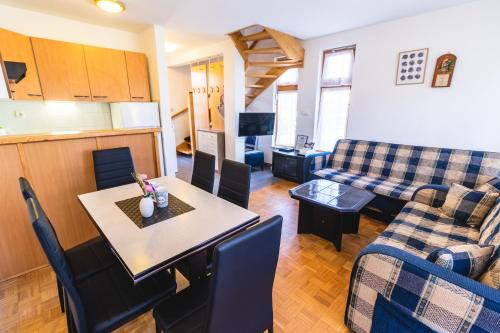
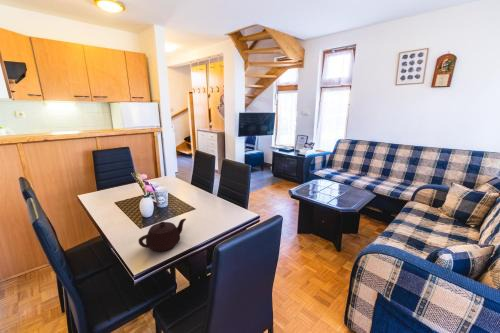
+ teapot (164, 233)
